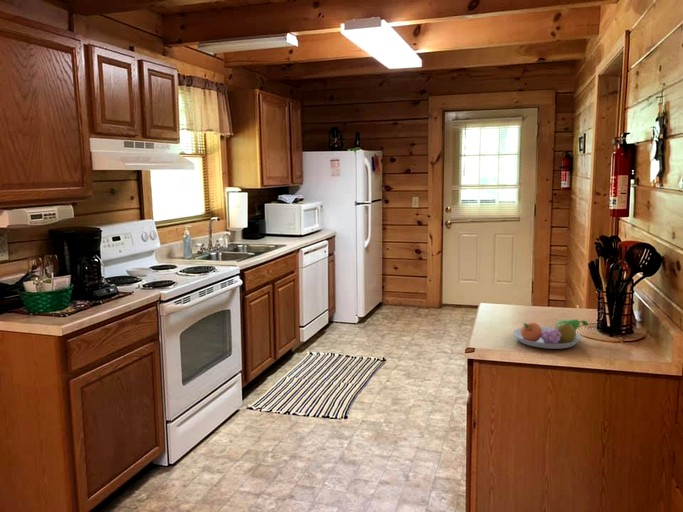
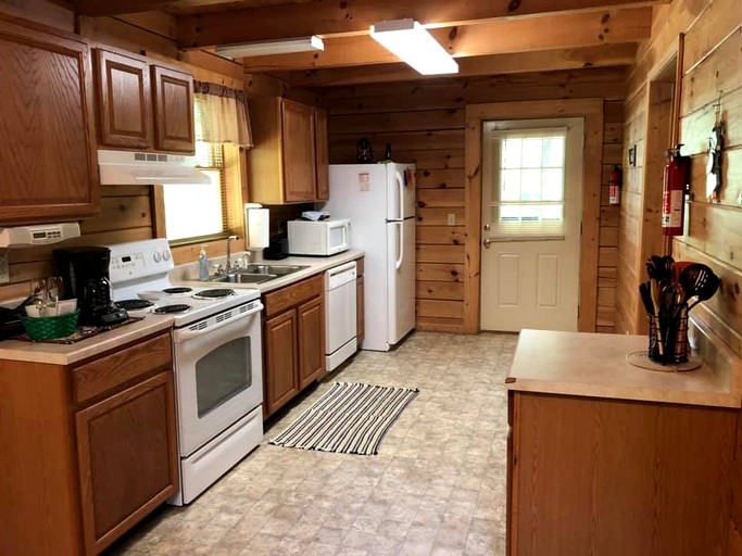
- fruit bowl (550, 328)
